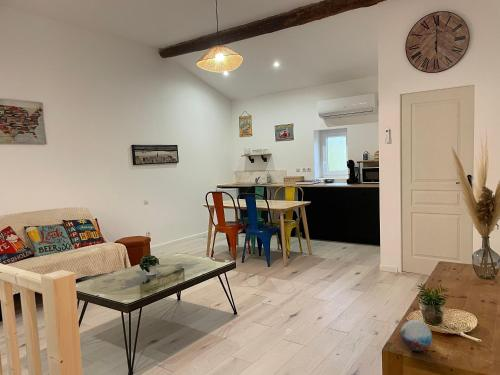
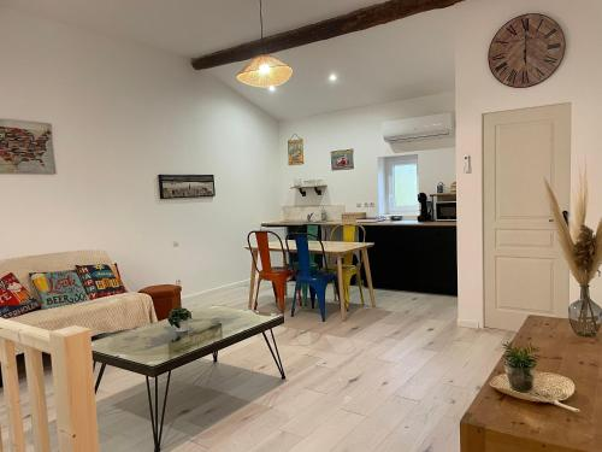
- decorative orb (416, 335)
